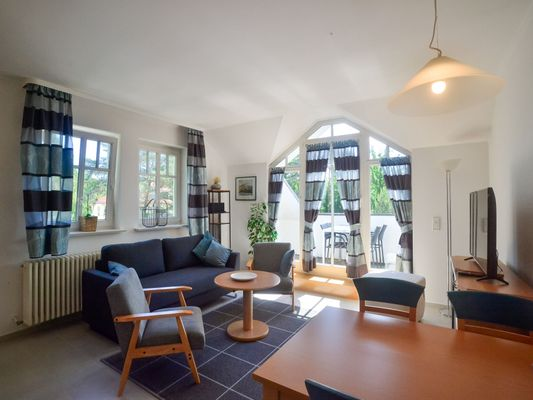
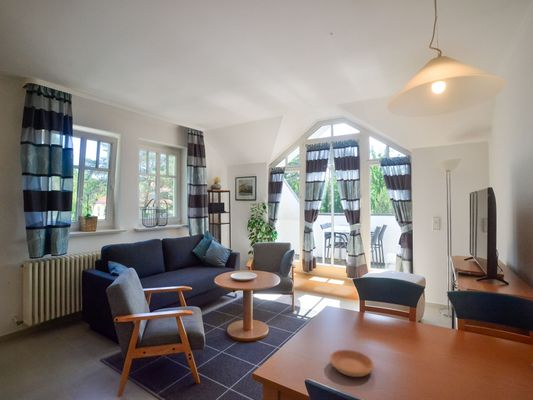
+ saucer (351, 363)
